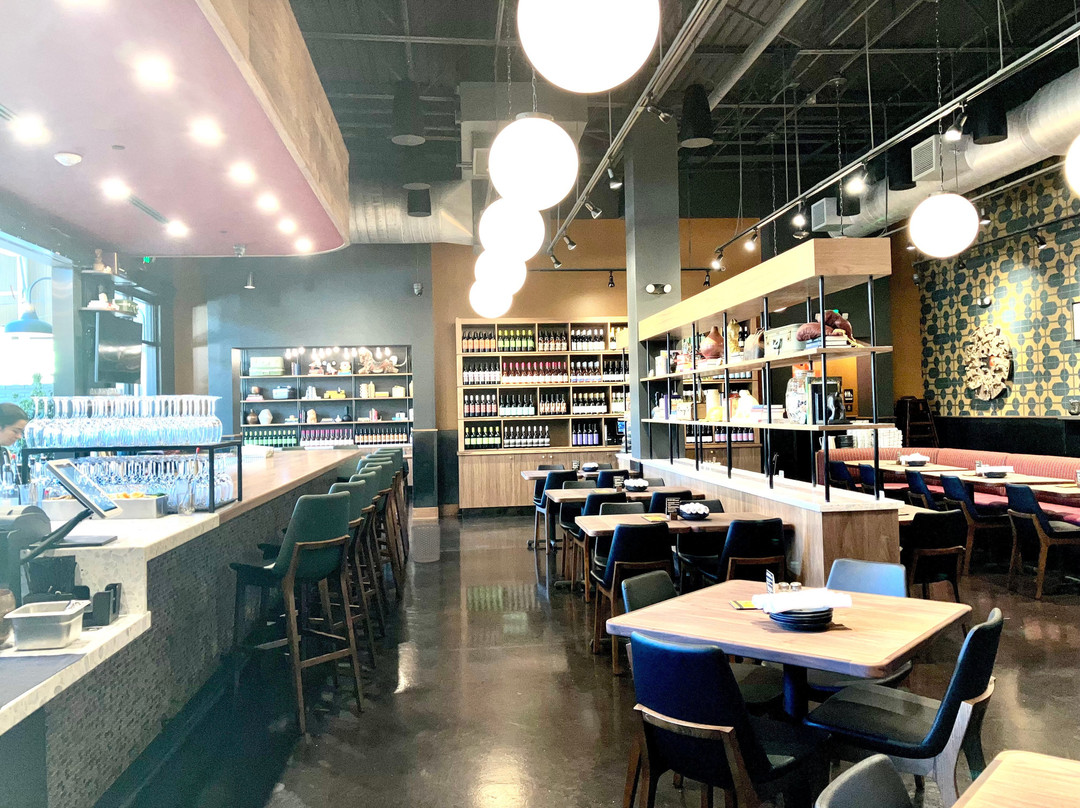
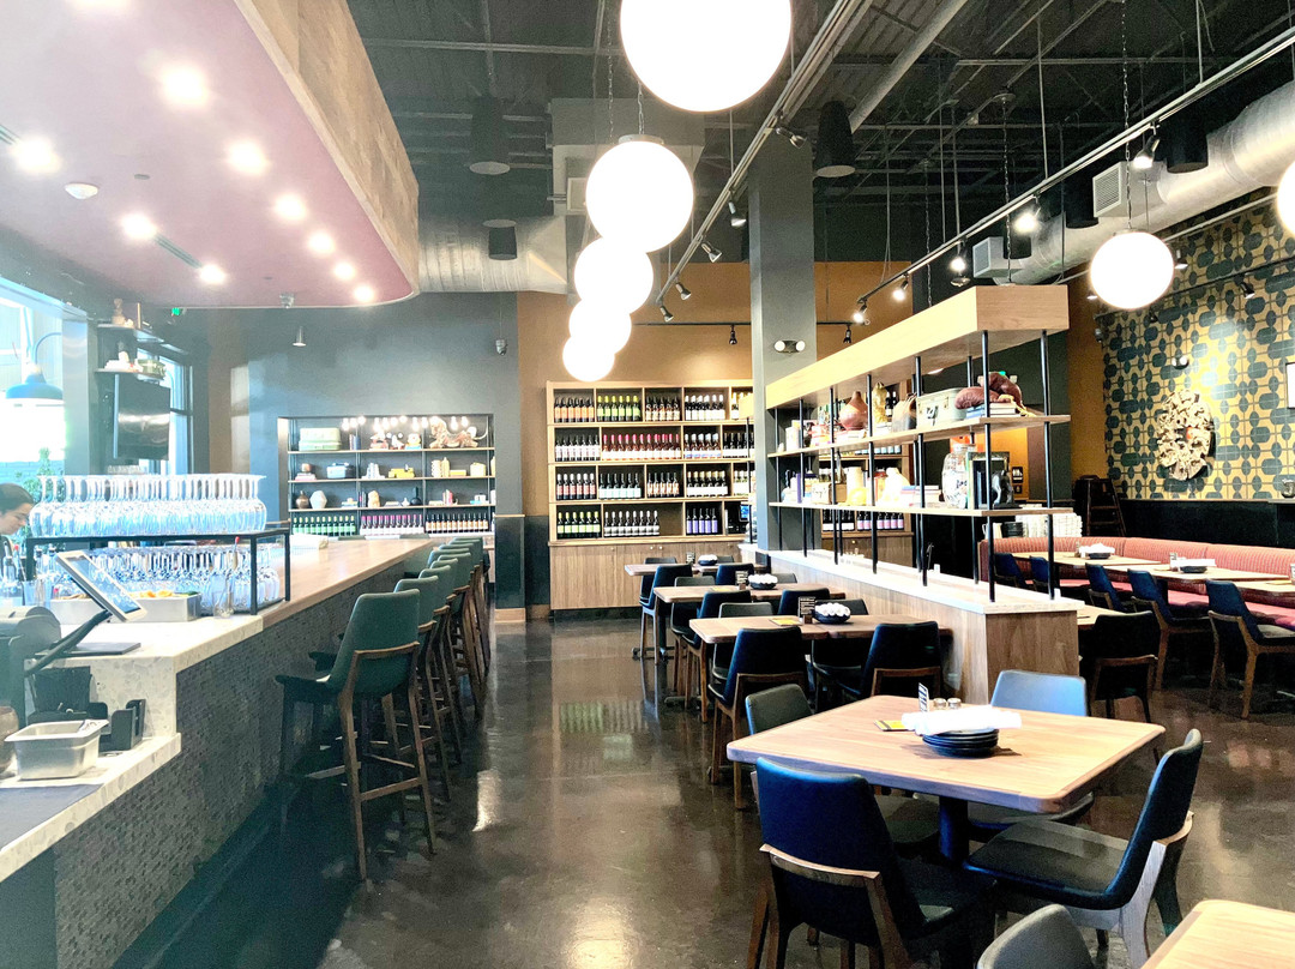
- waste bin (426, 543)
